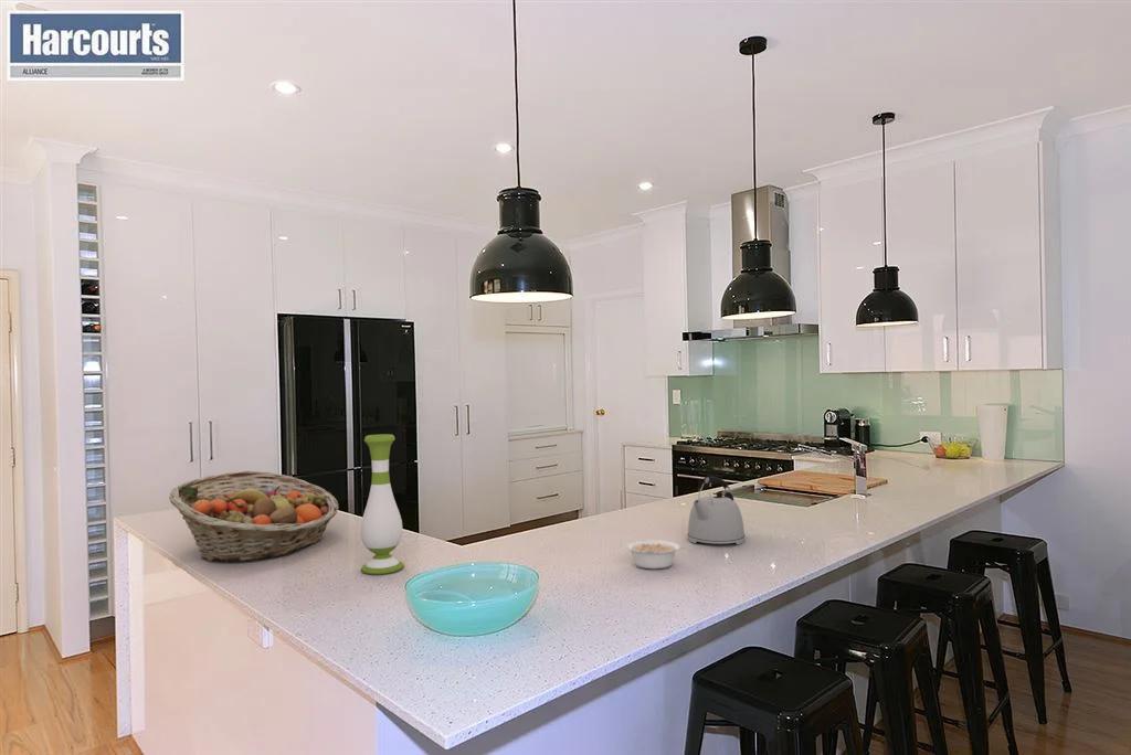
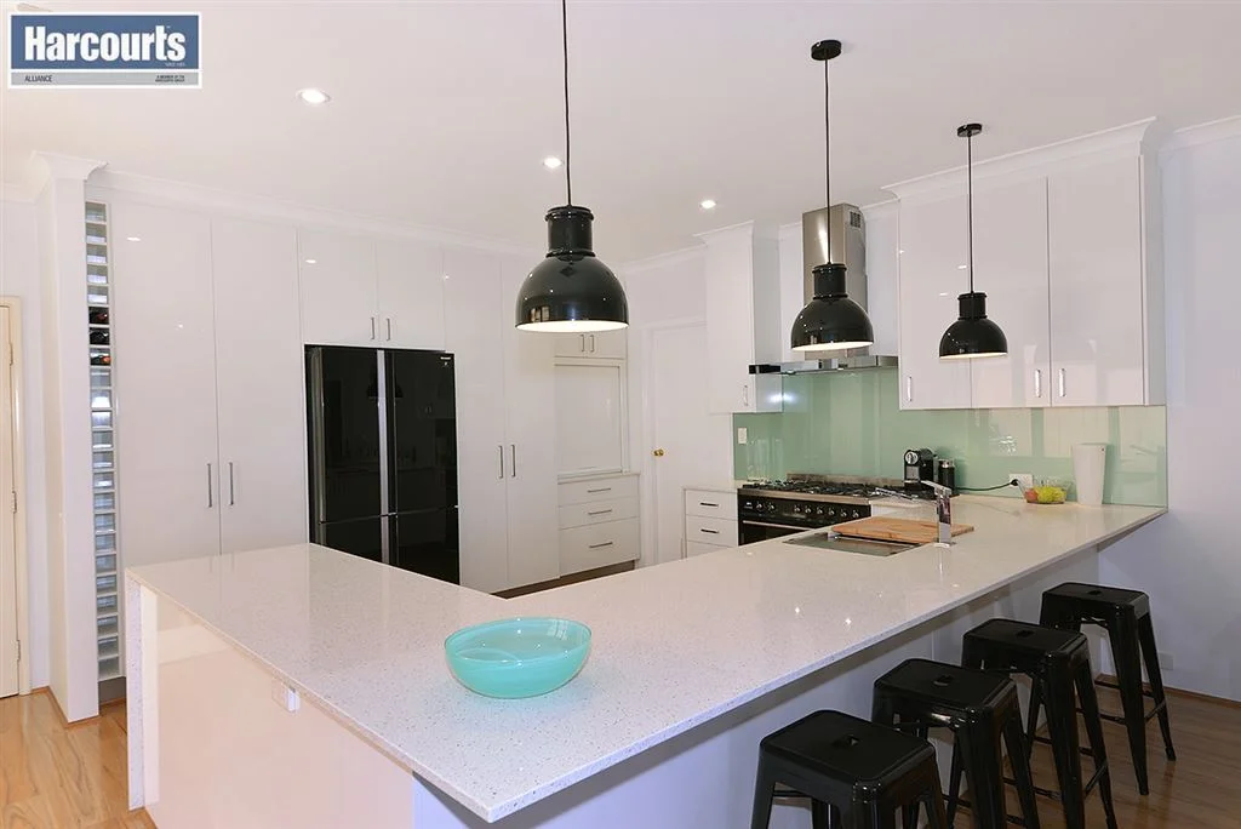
- vase (381, 501)
- kettle (714, 507)
- fruit basket (258, 511)
- legume (655, 553)
